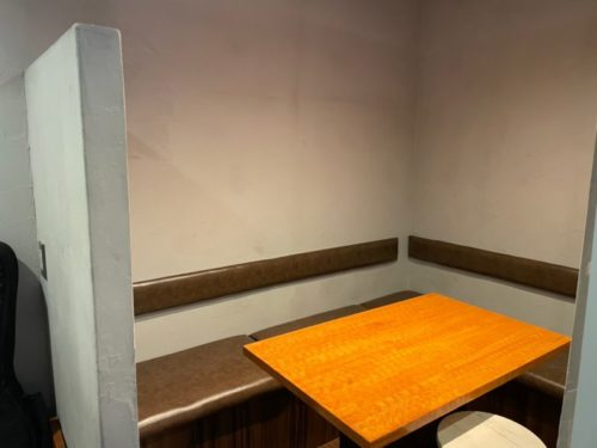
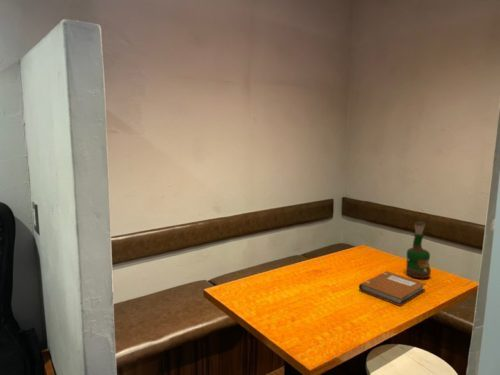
+ grog bottle (419, 248)
+ notebook (392, 286)
